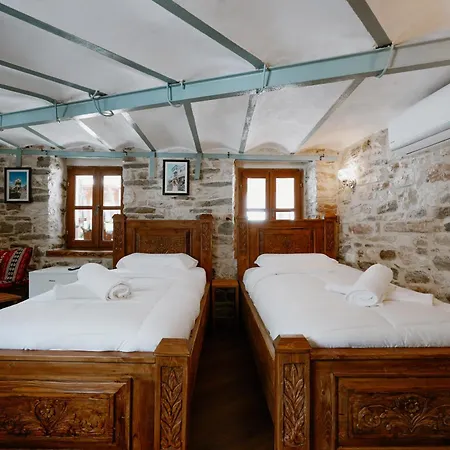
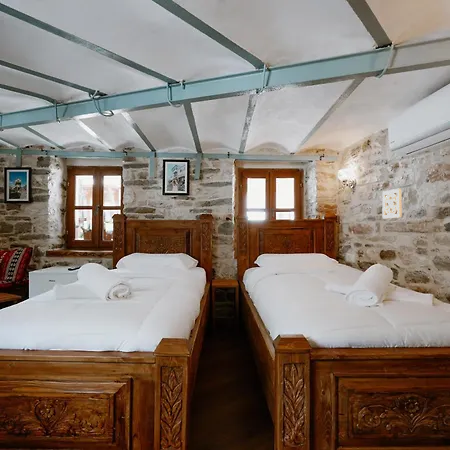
+ wall ornament (391, 204)
